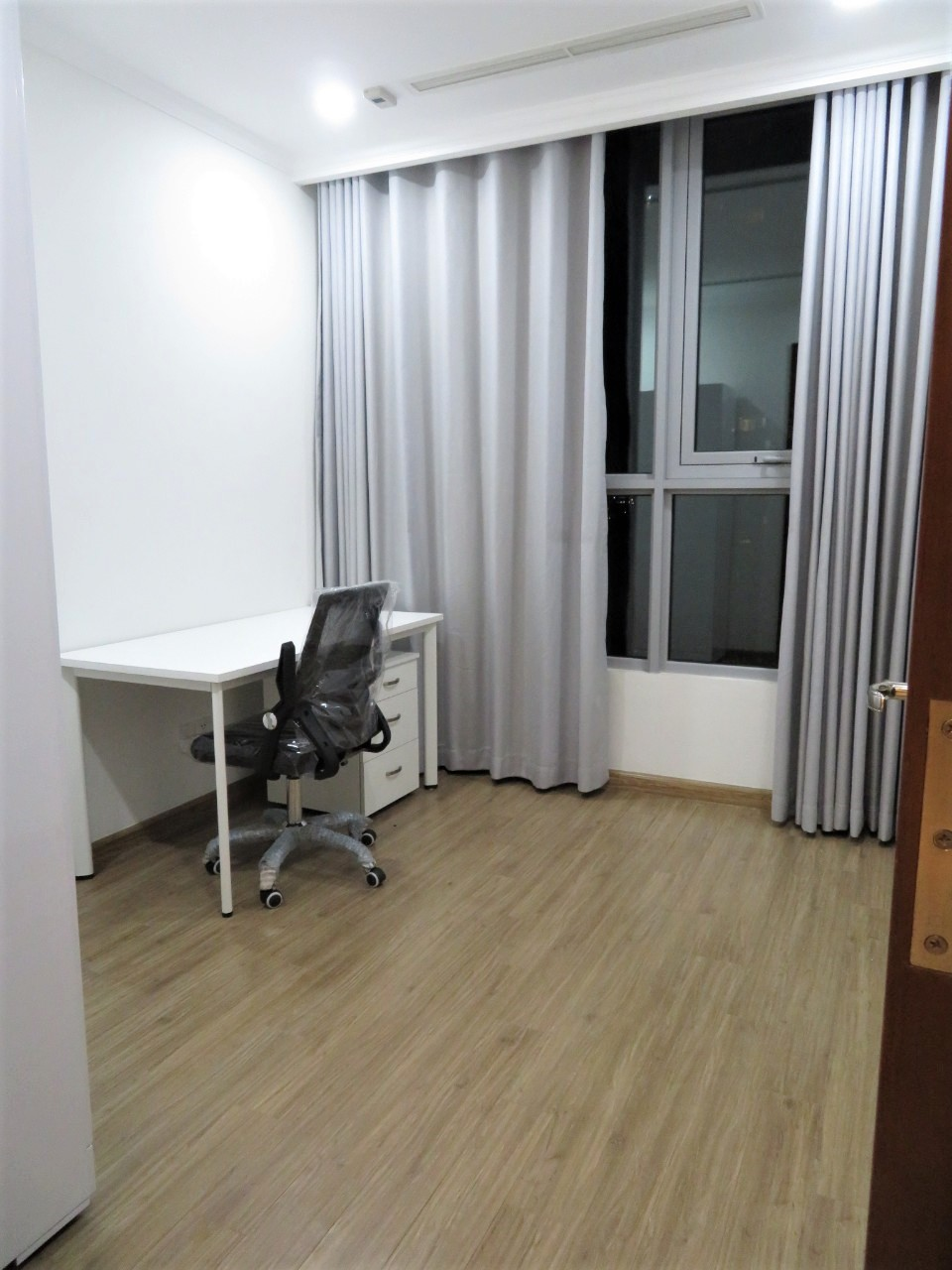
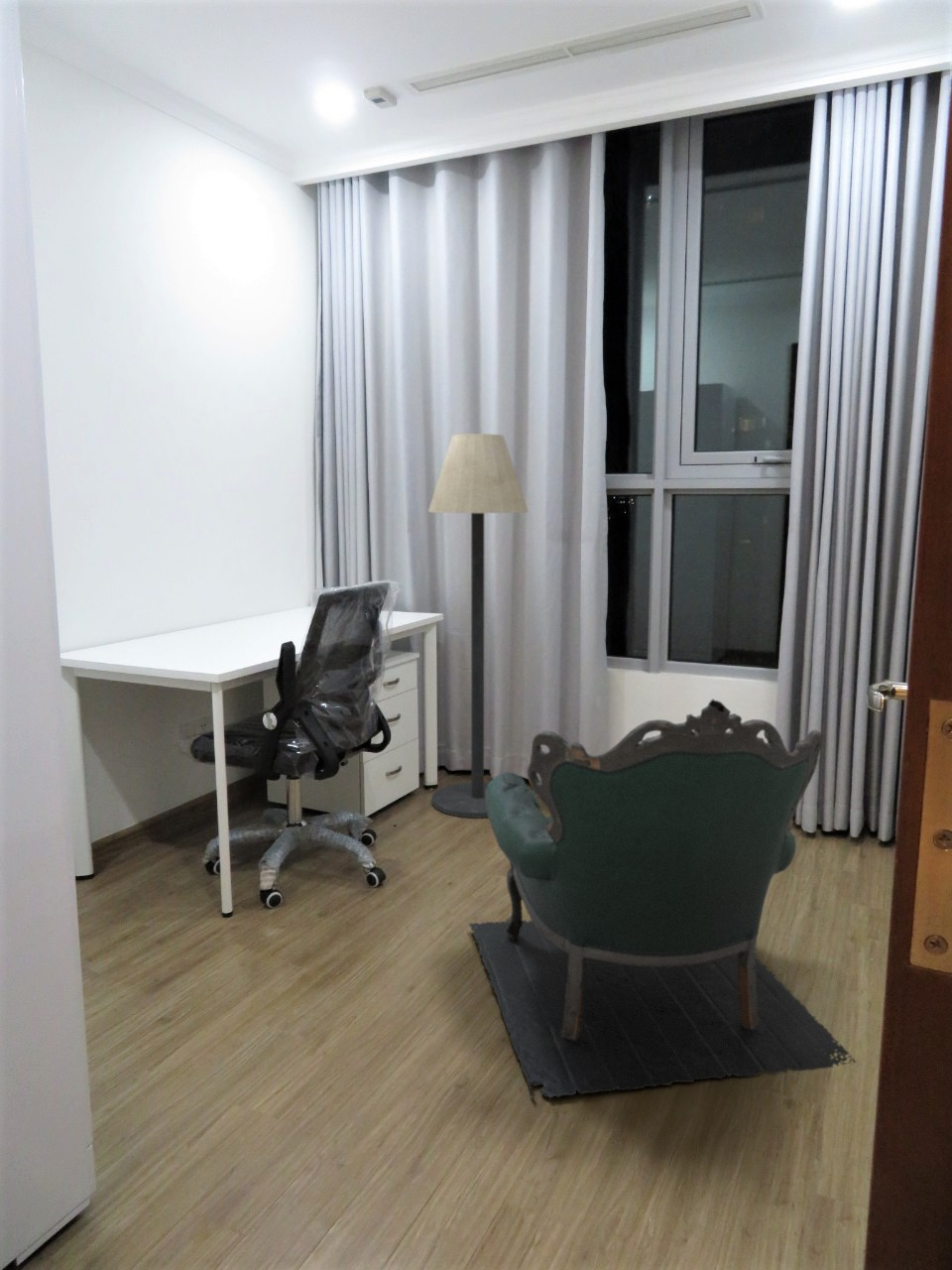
+ armchair (643, 831)
+ floor lamp (477, 624)
